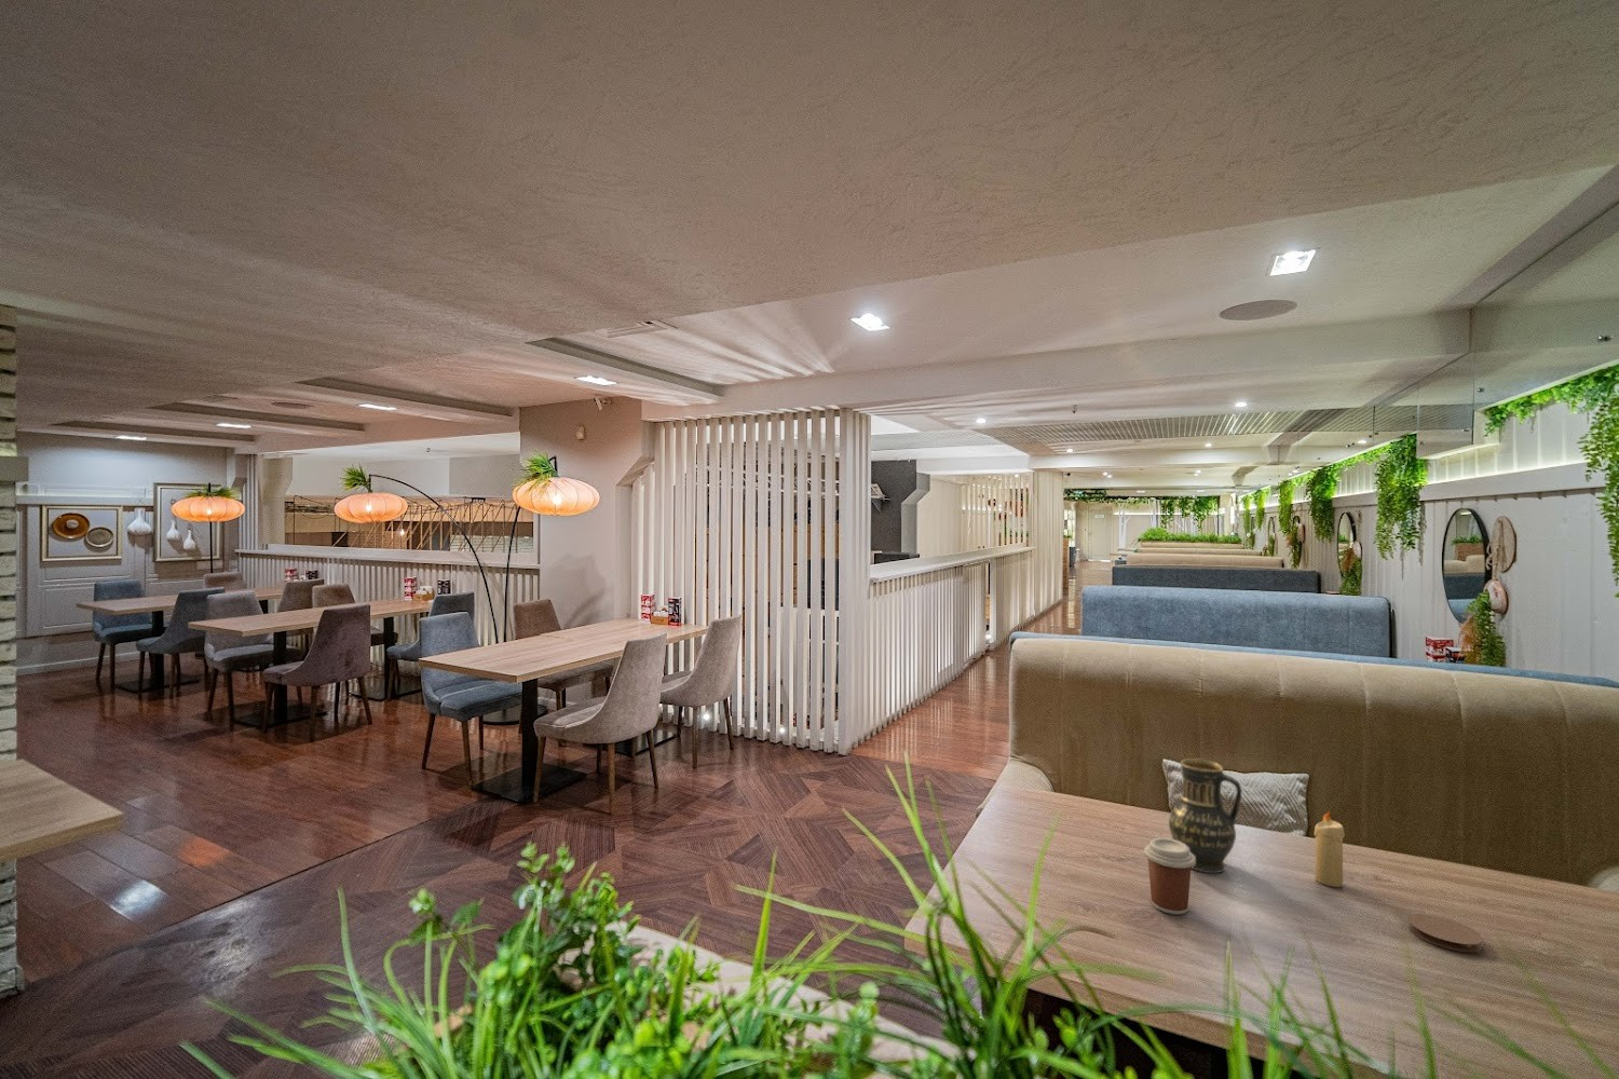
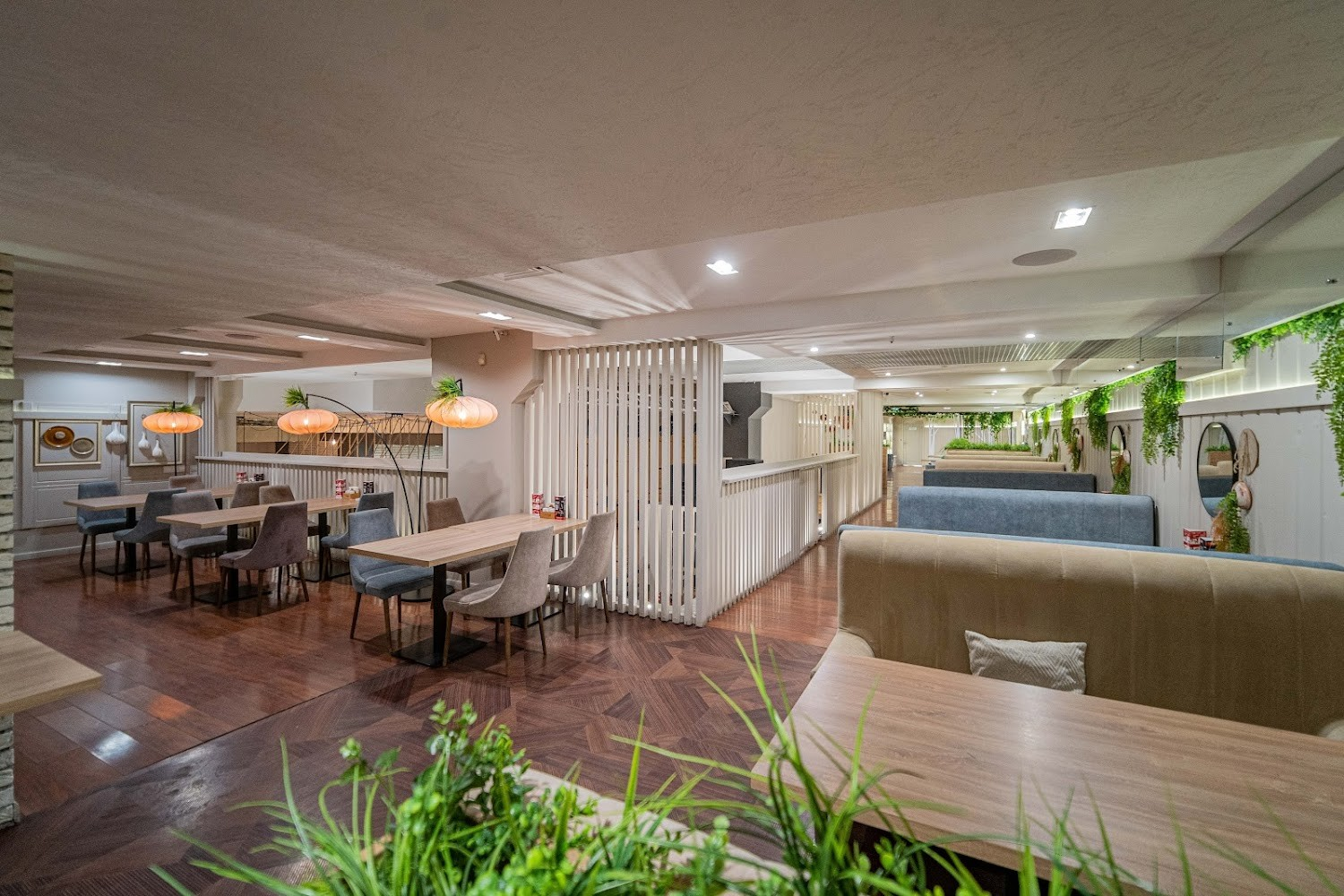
- candle (1329, 845)
- coffee cup (1168, 875)
- coaster (1444, 932)
- vase (1201, 814)
